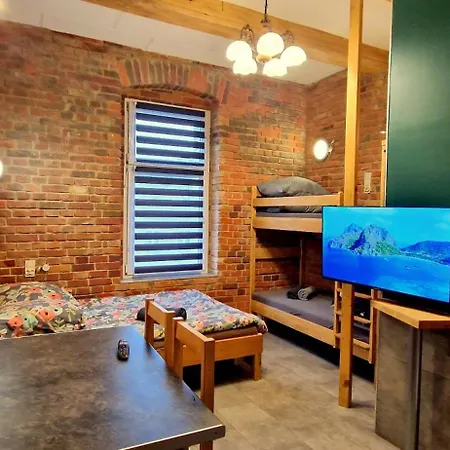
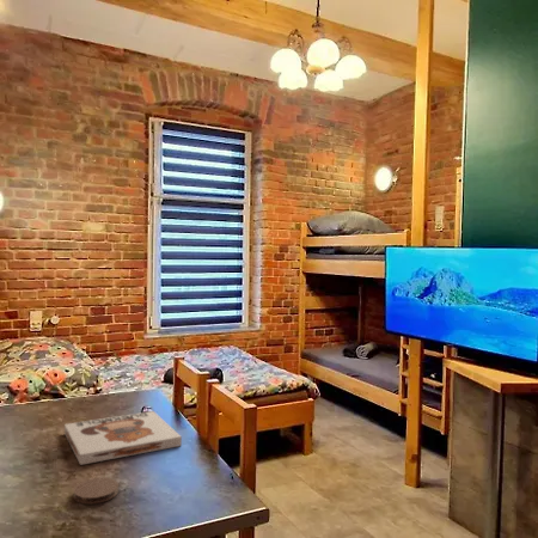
+ coaster (96, 490)
+ board game (121, 434)
